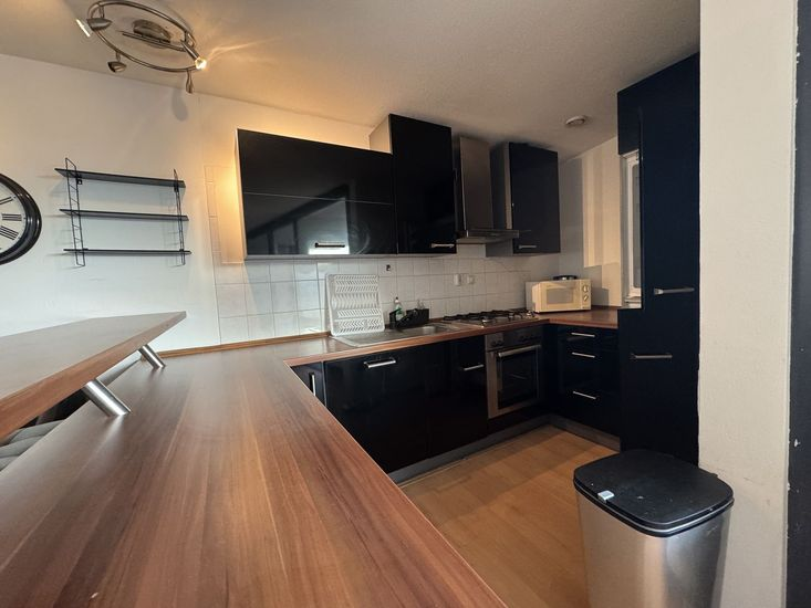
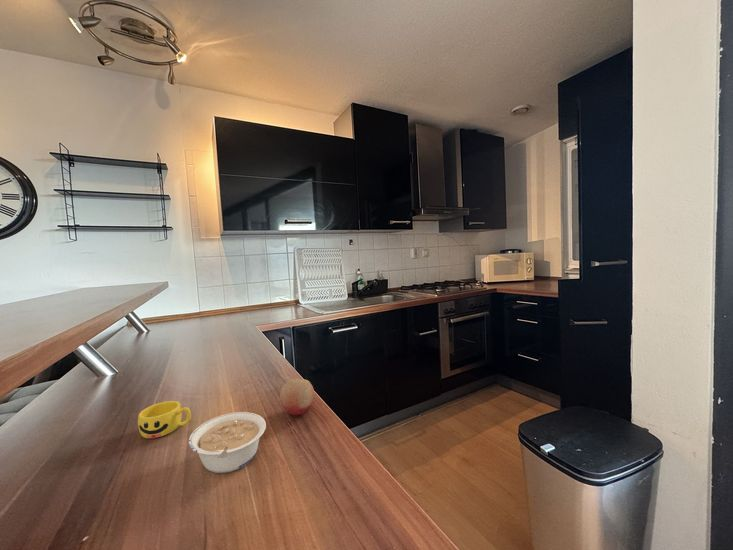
+ fruit (297, 395)
+ legume (231, 441)
+ cup (166, 418)
